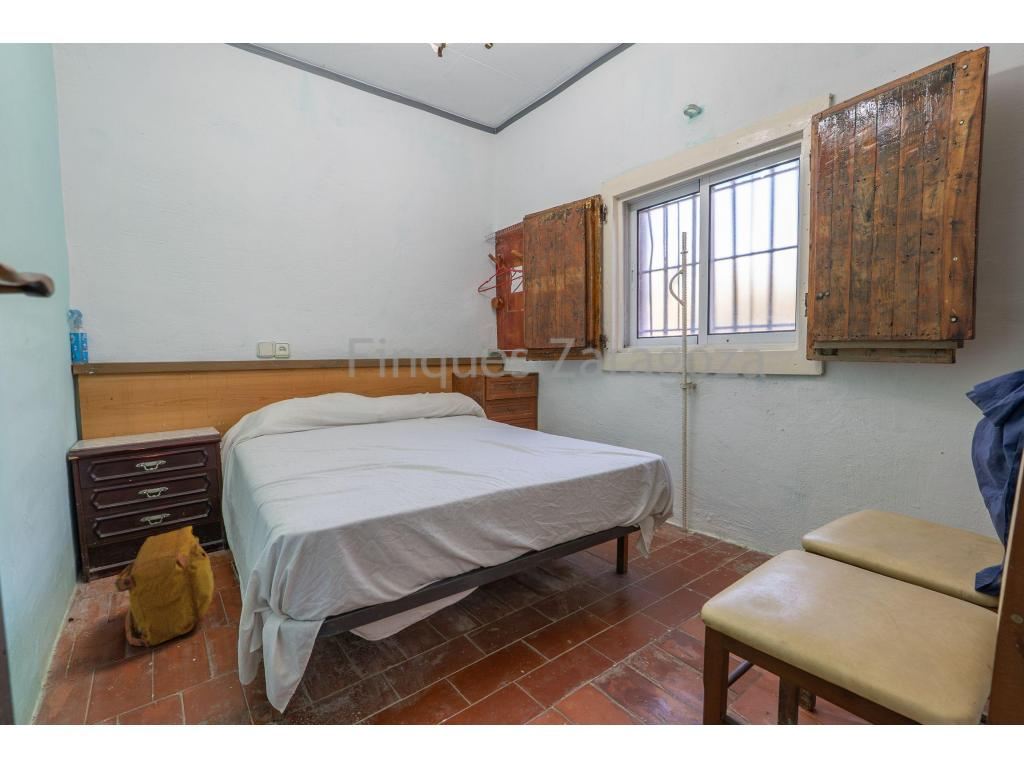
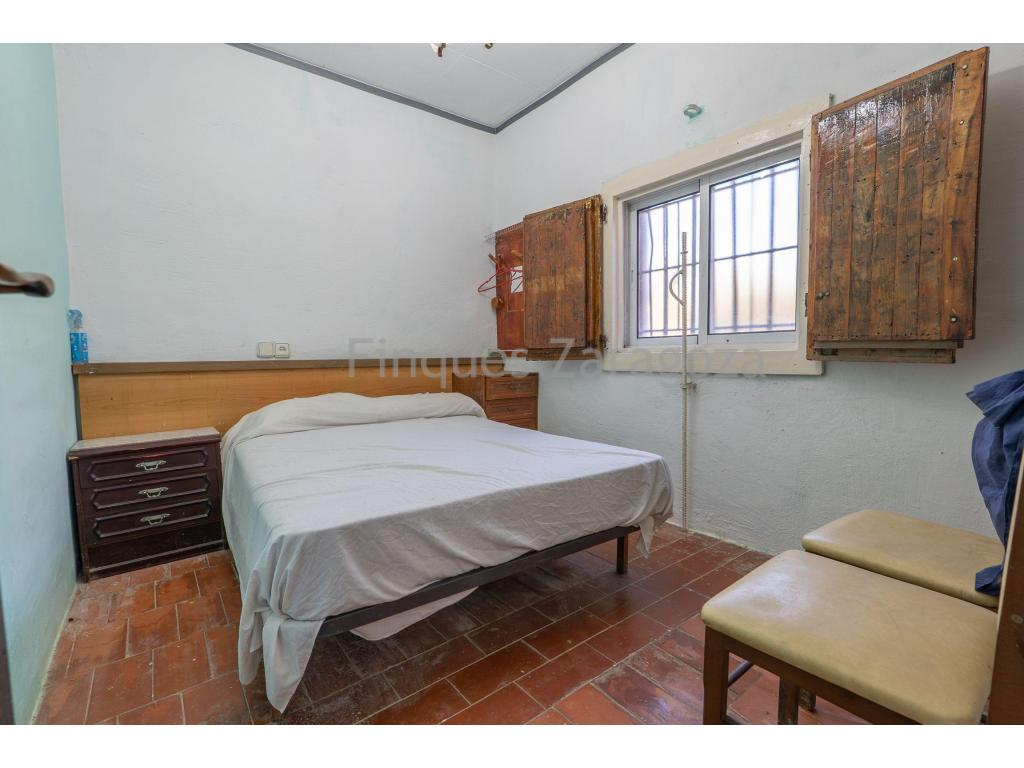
- backpack (168, 577)
